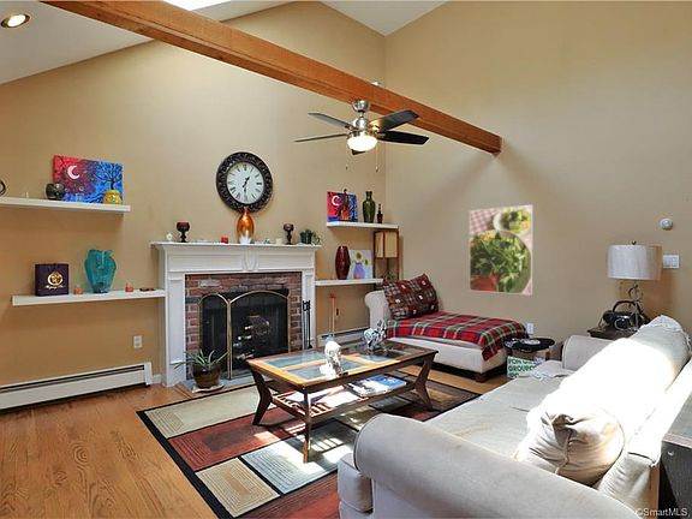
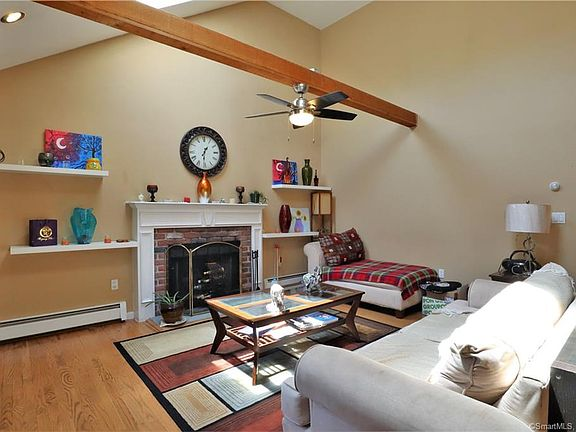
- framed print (499, 250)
